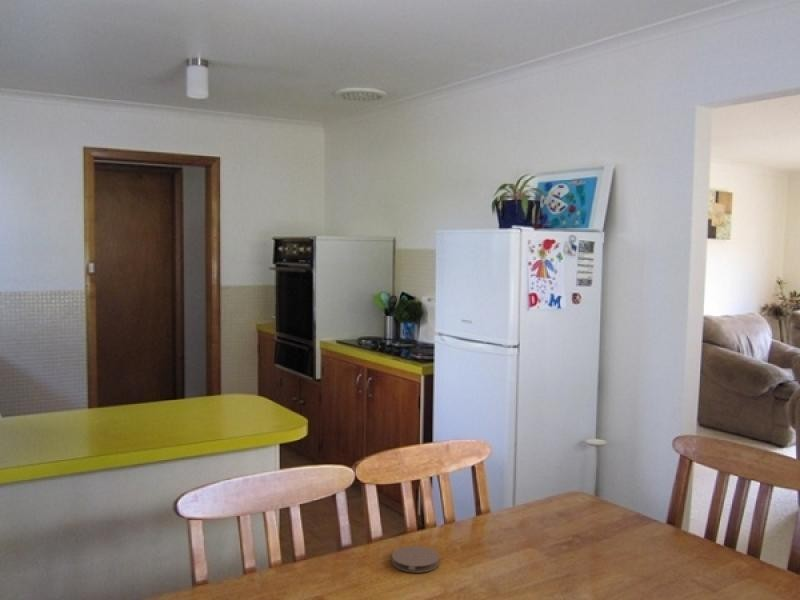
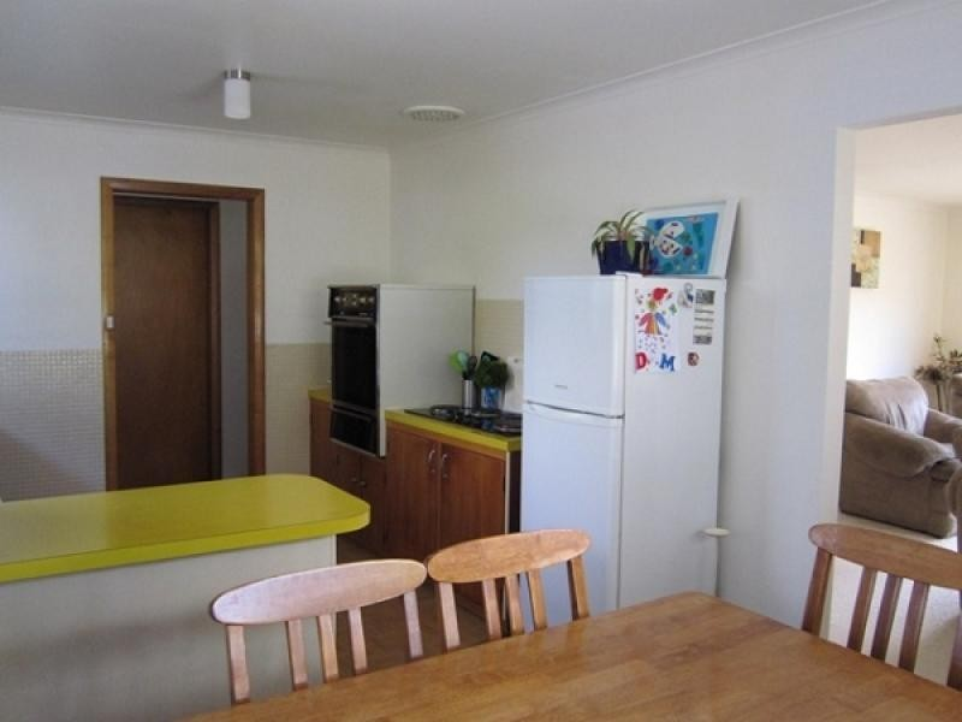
- coaster (415, 558)
